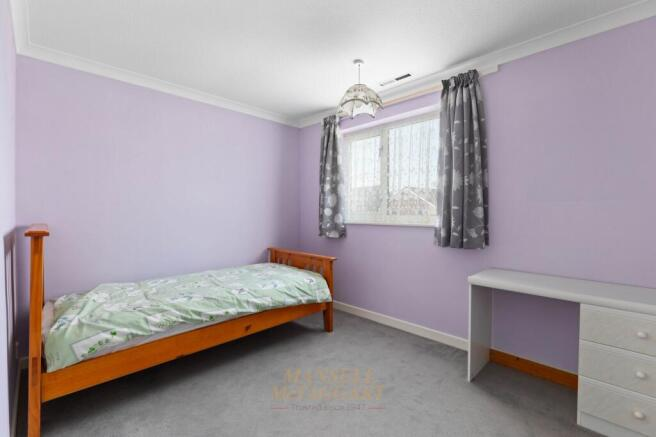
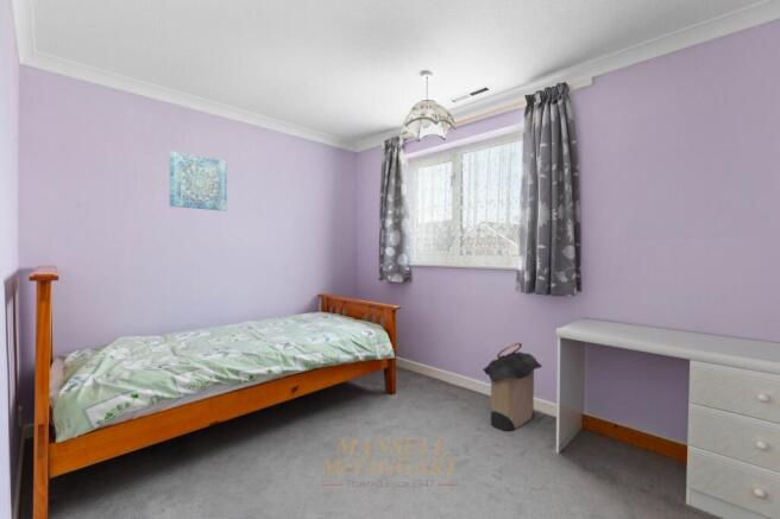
+ laundry hamper (511, 379)
+ wall art (199, 182)
